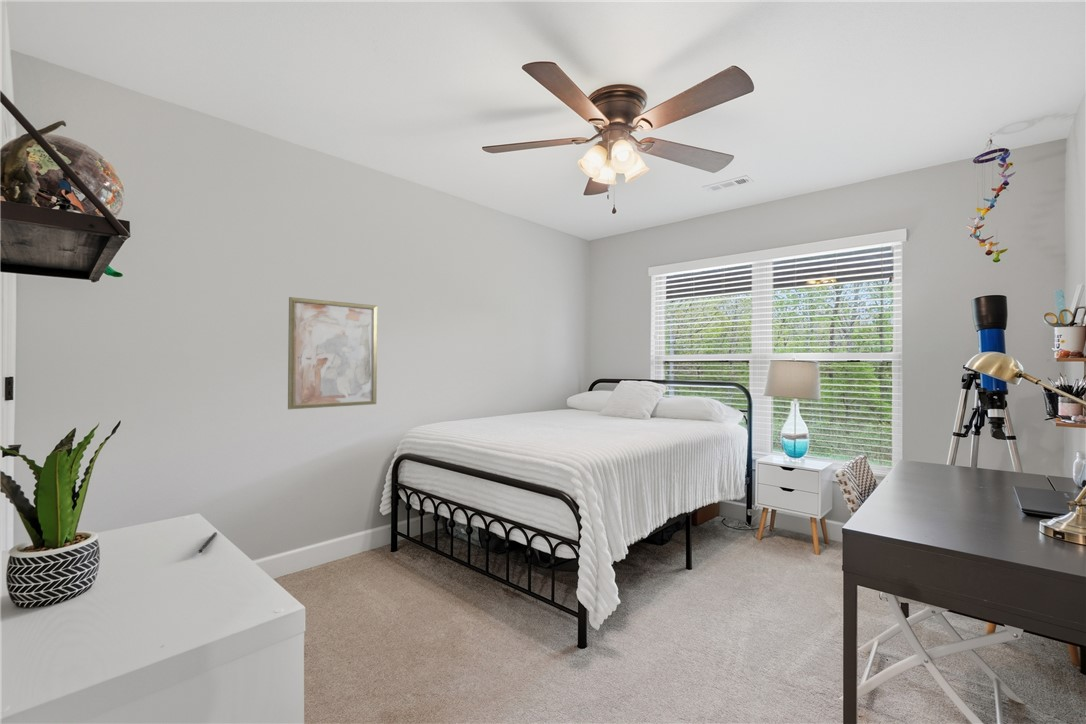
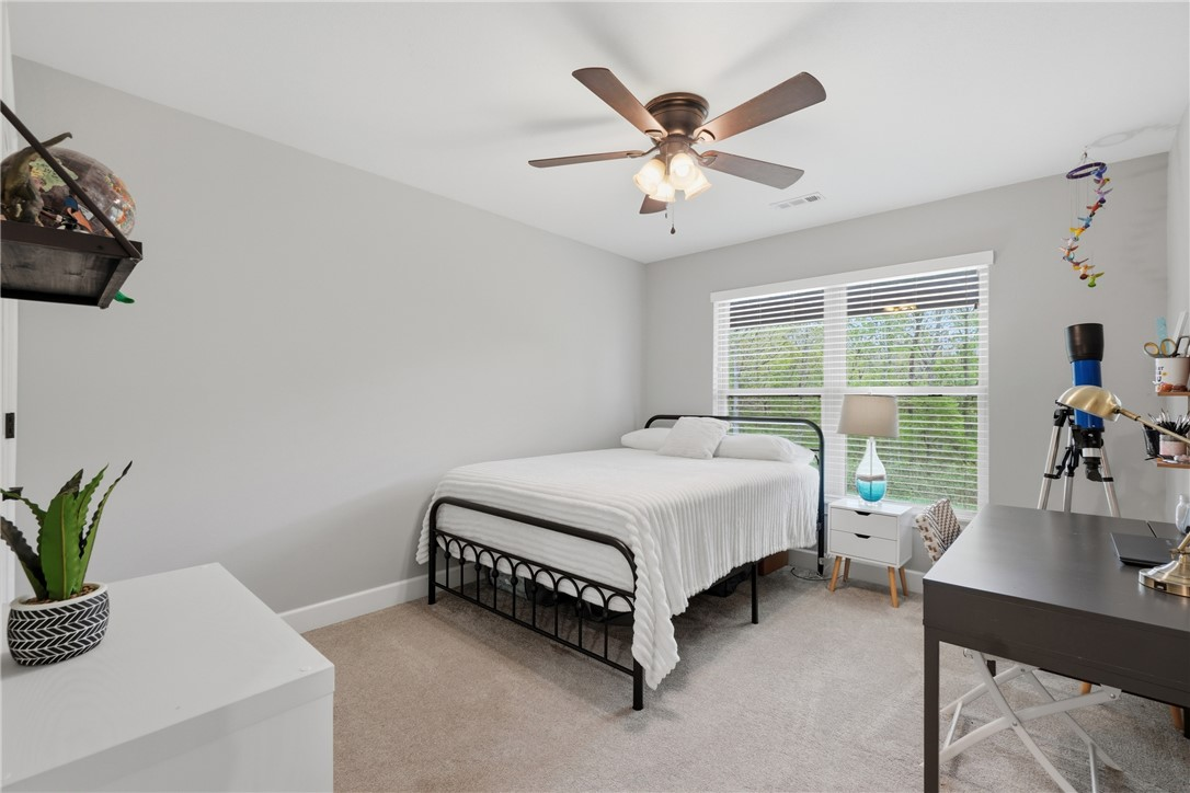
- wall art (335, 354)
- pen (208, 541)
